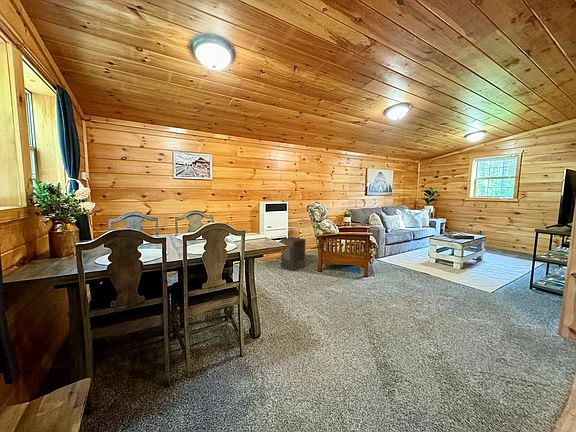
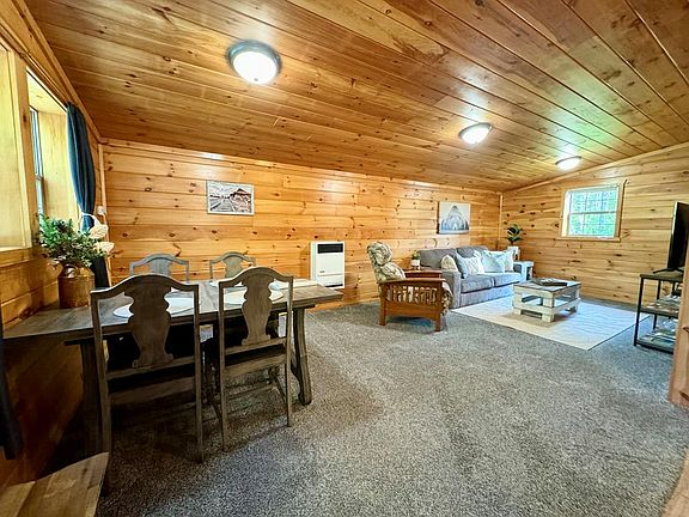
- storage bin (292, 253)
